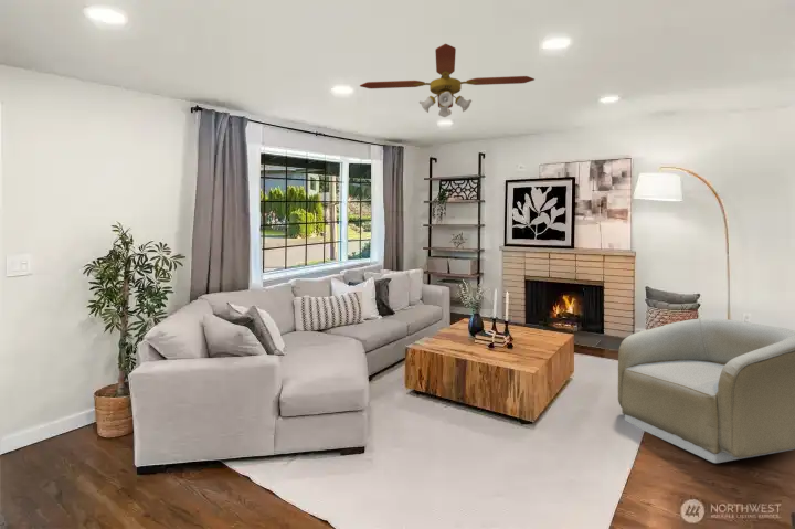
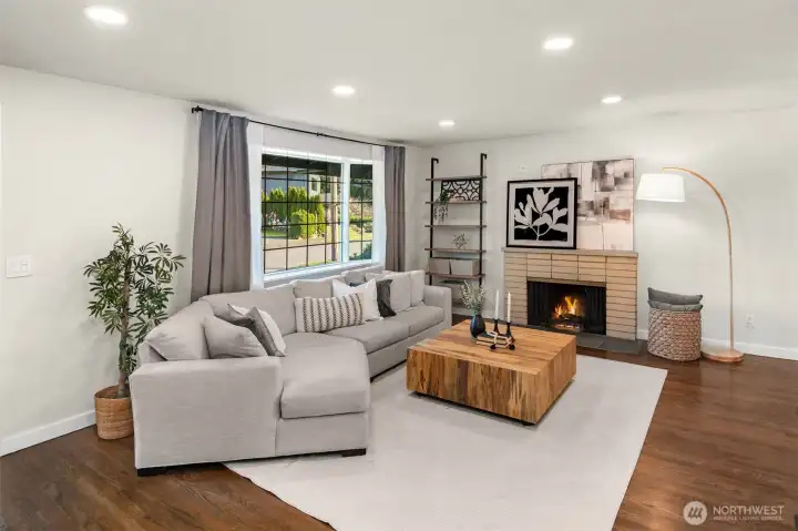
- ceiling fan (445, 87)
- armchair (710, 379)
